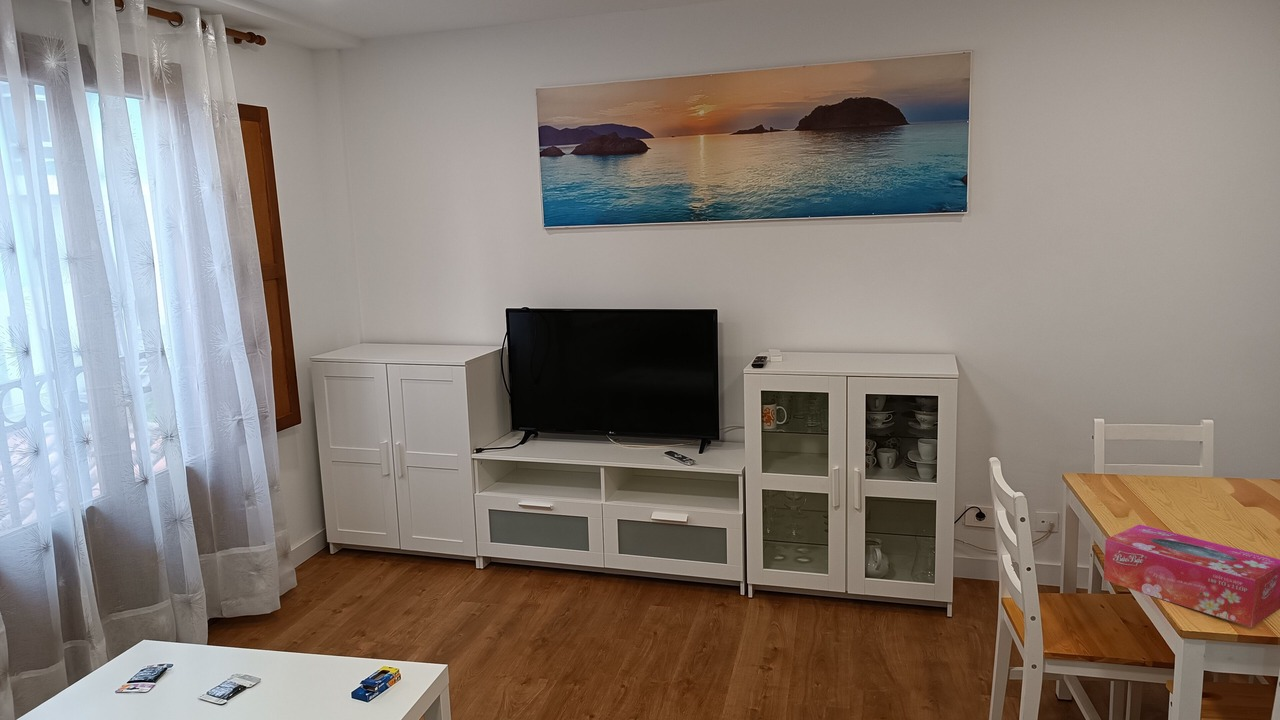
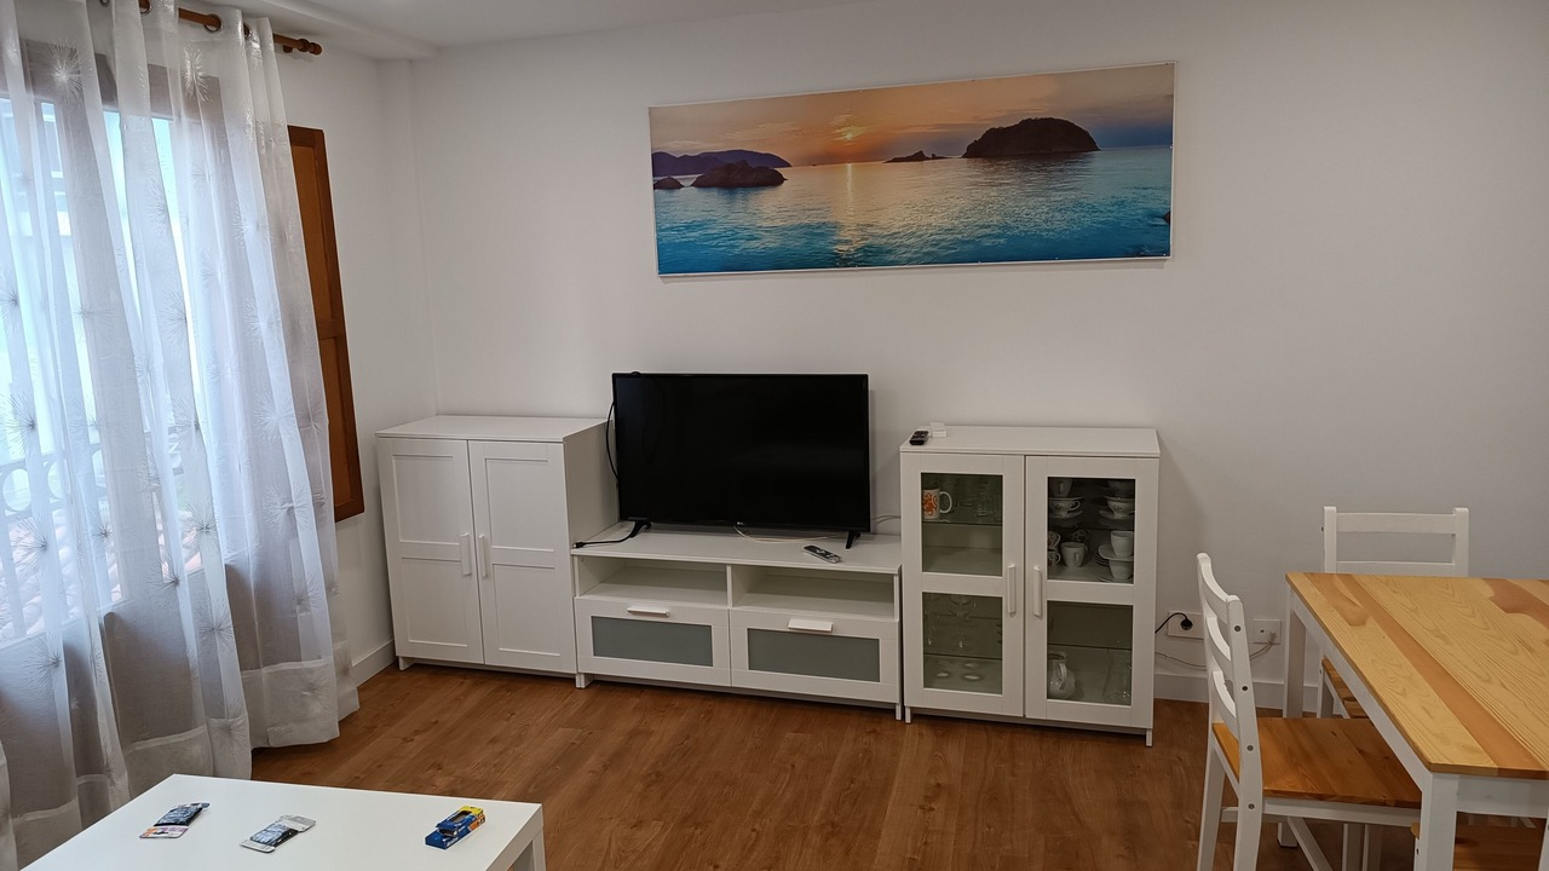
- tissue box (1190, 571)
